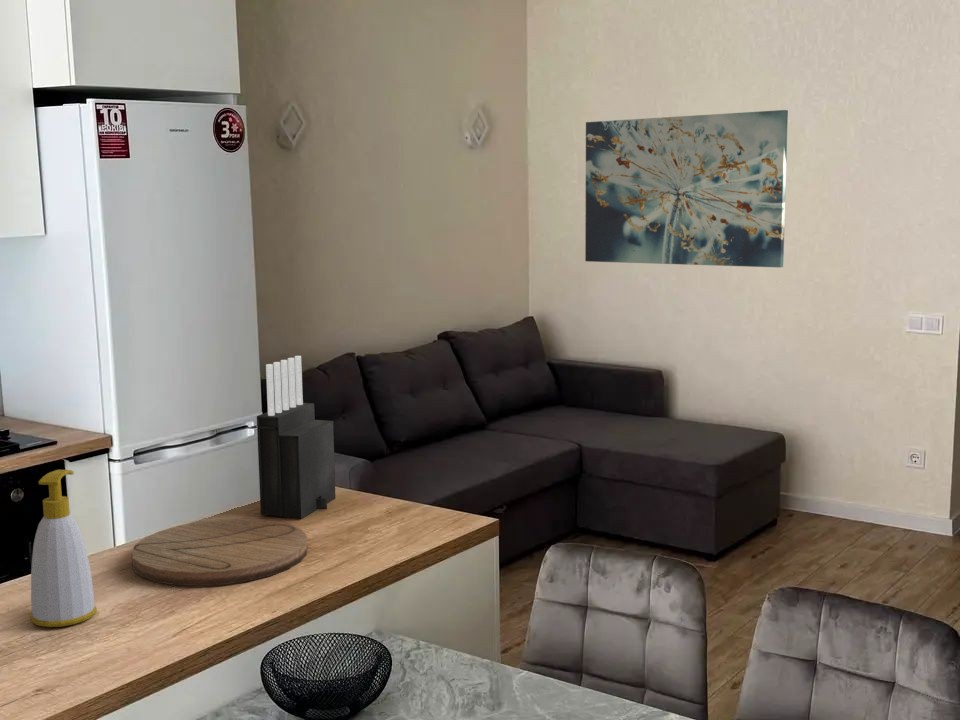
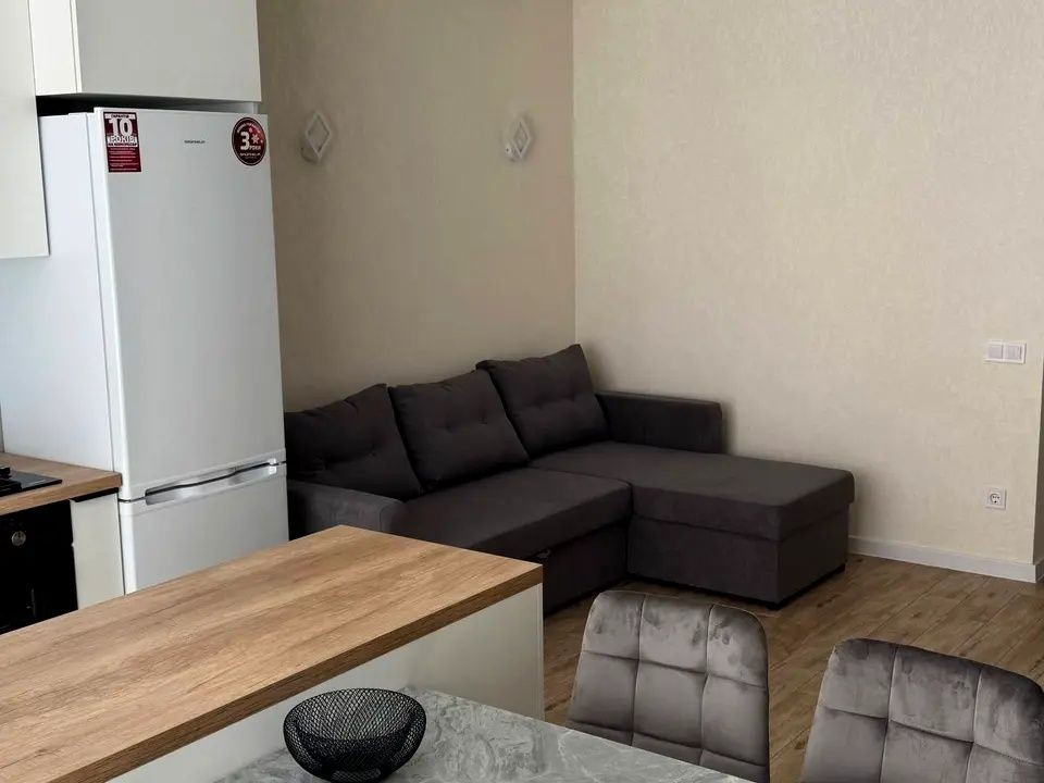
- wall art (679, 191)
- knife block (300, 434)
- soap bottle (59, 545)
- cutting board (221, 549)
